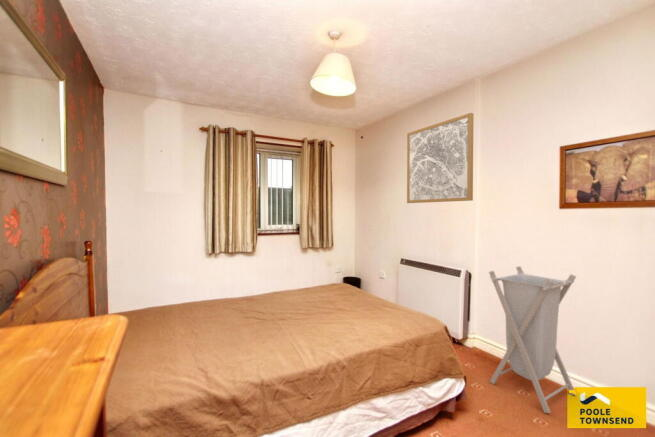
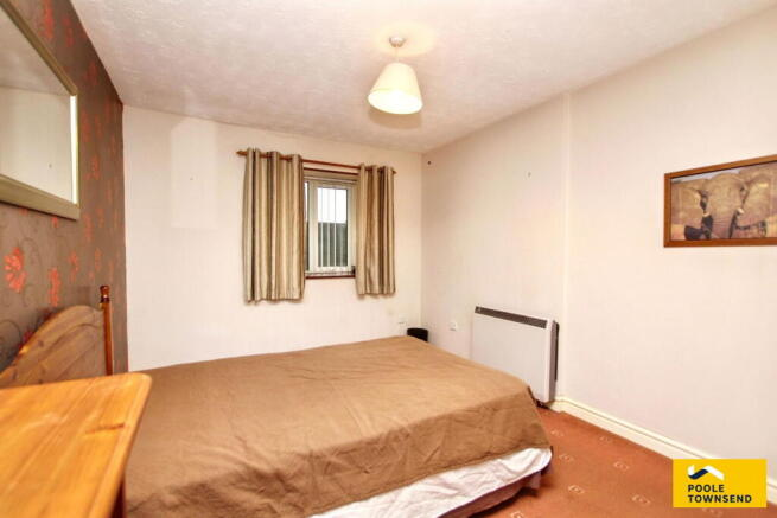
- laundry hamper (531, 331)
- wall art (436, 163)
